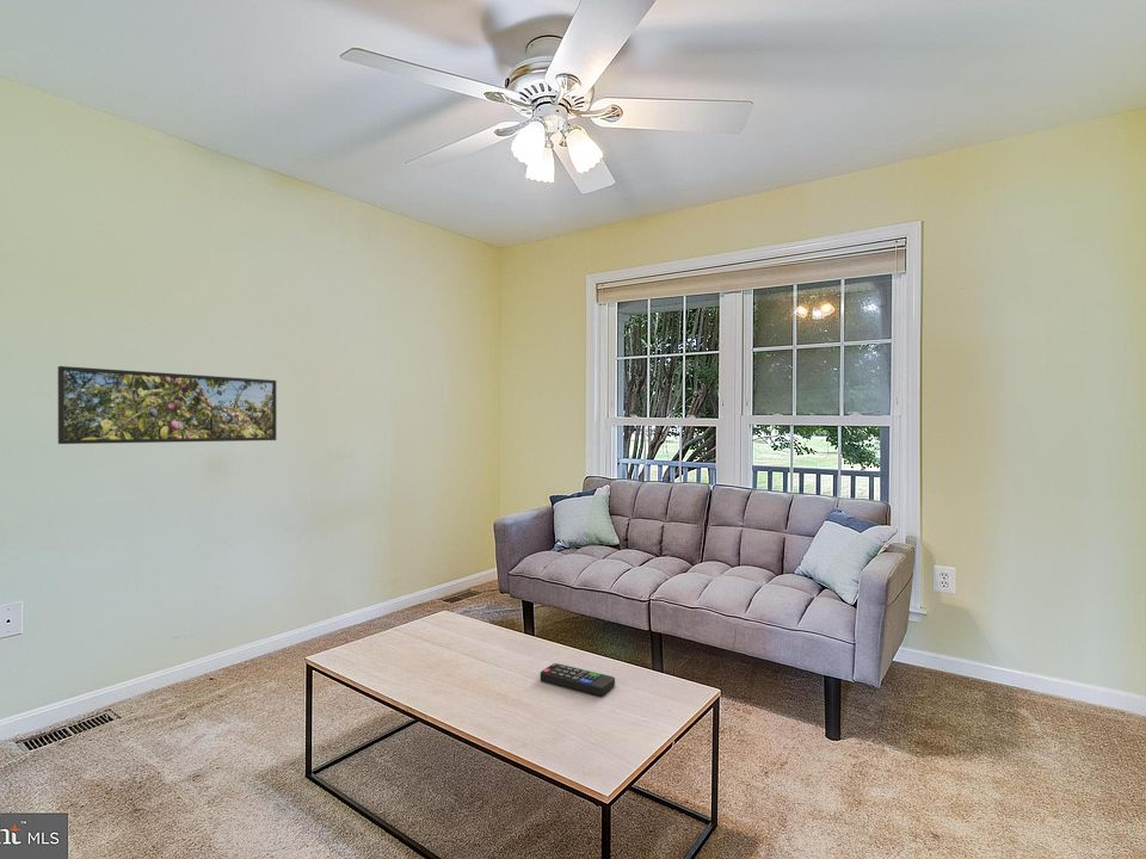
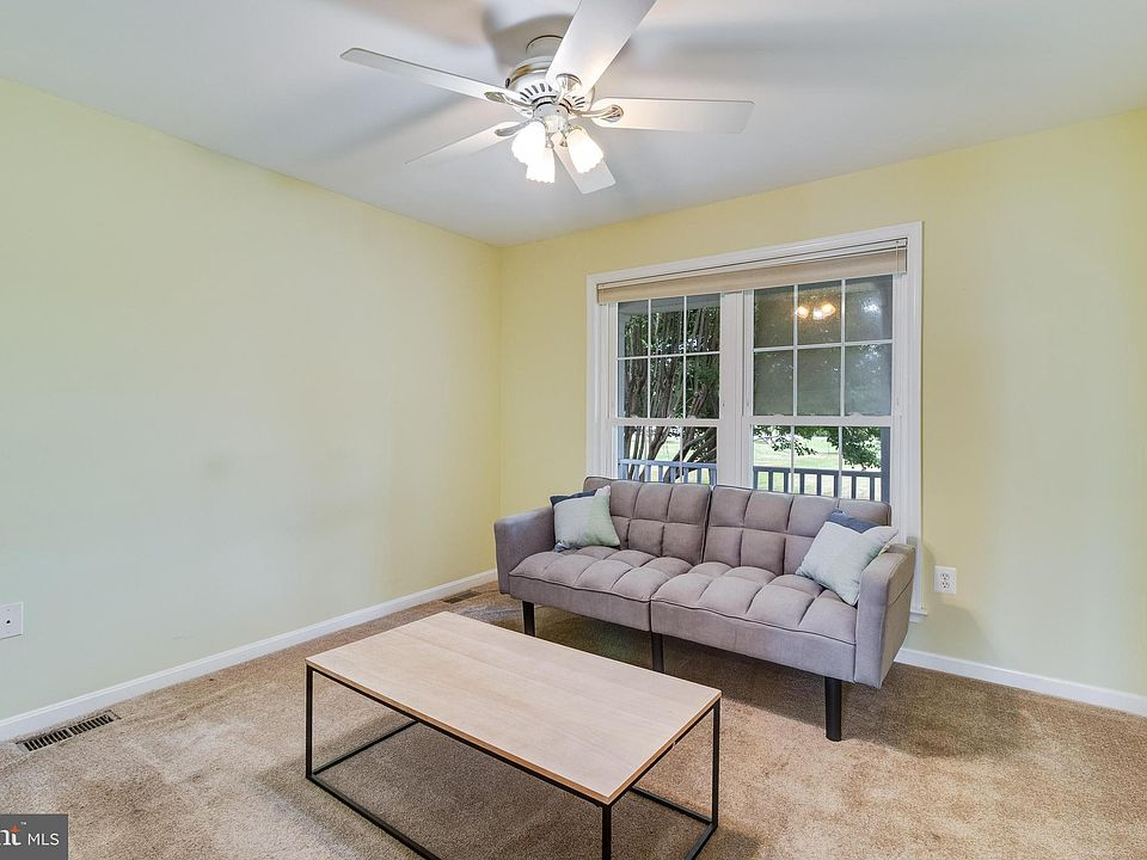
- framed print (180, 408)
- remote control (577, 678)
